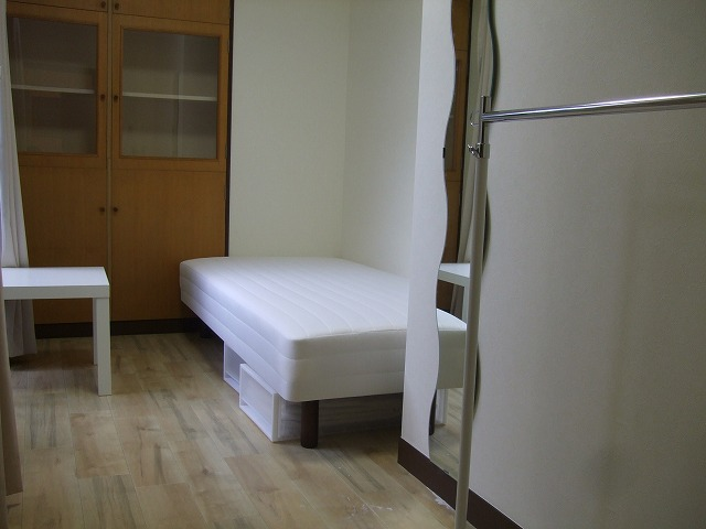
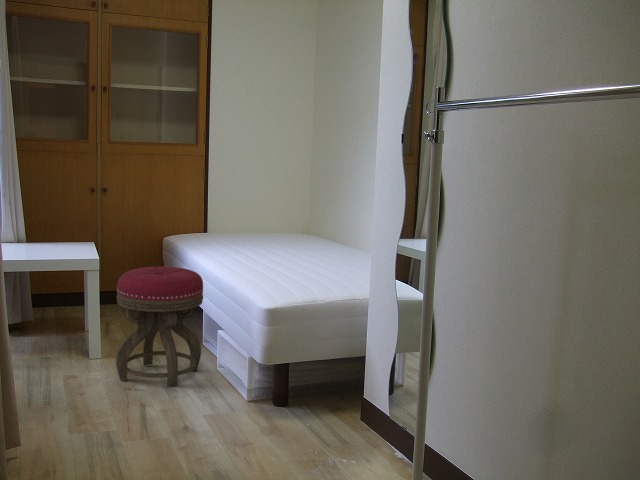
+ stool (160, 323)
